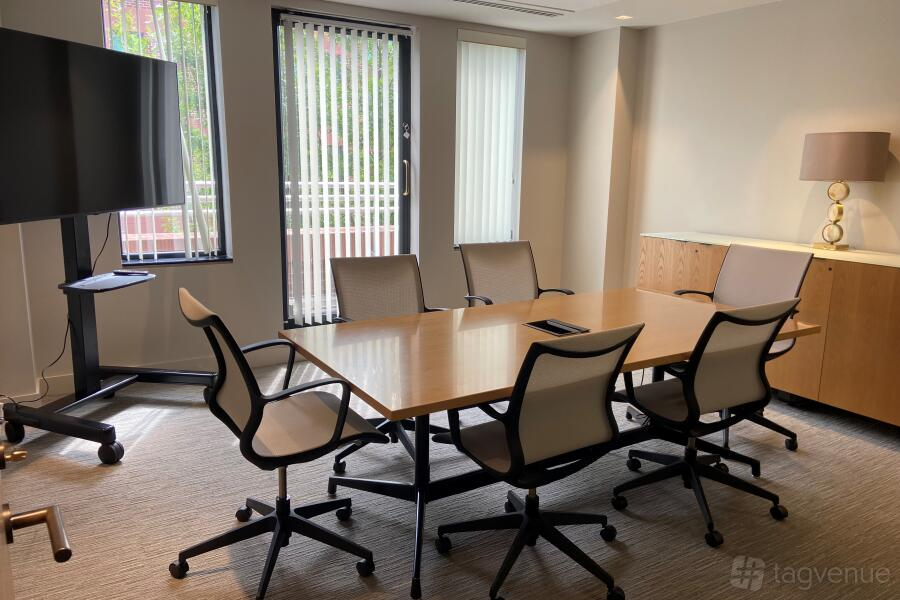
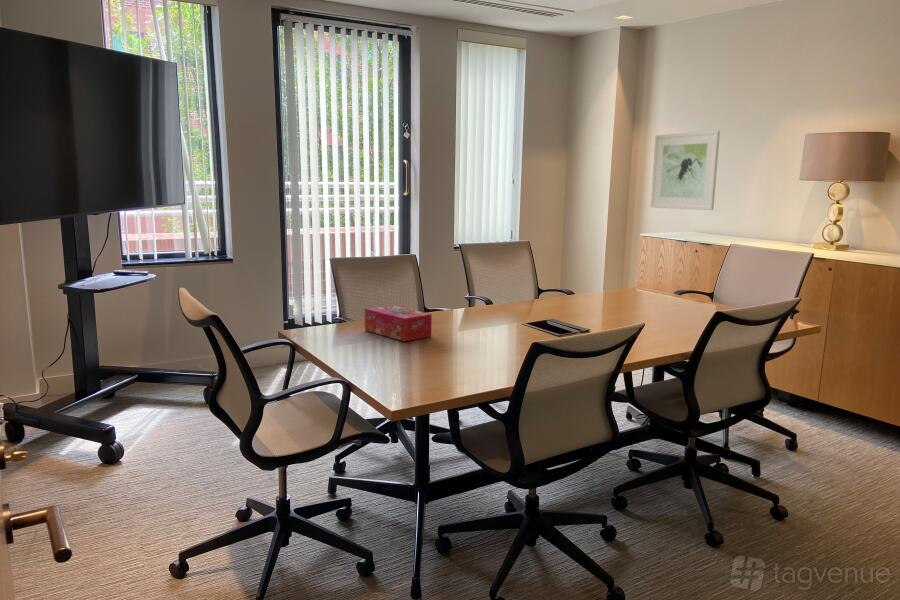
+ tissue box (397, 322)
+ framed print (683, 171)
